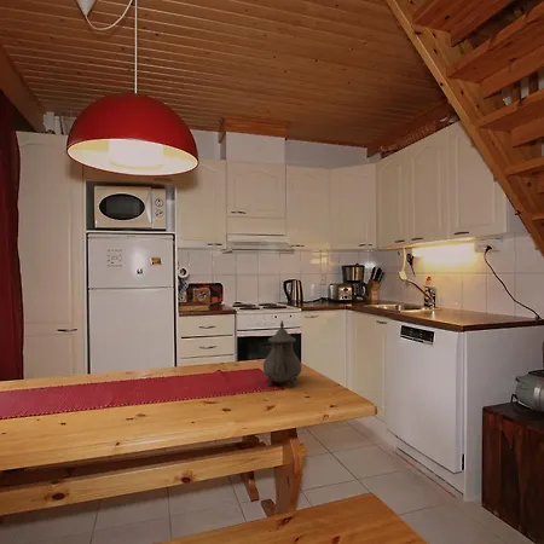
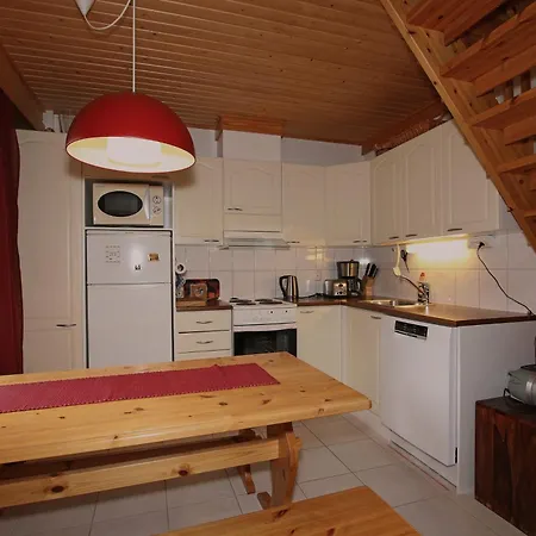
- teapot (282, 351)
